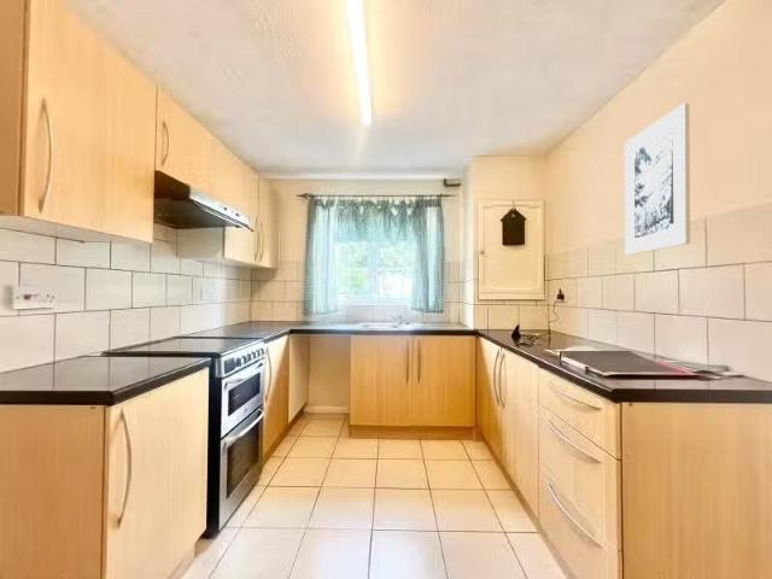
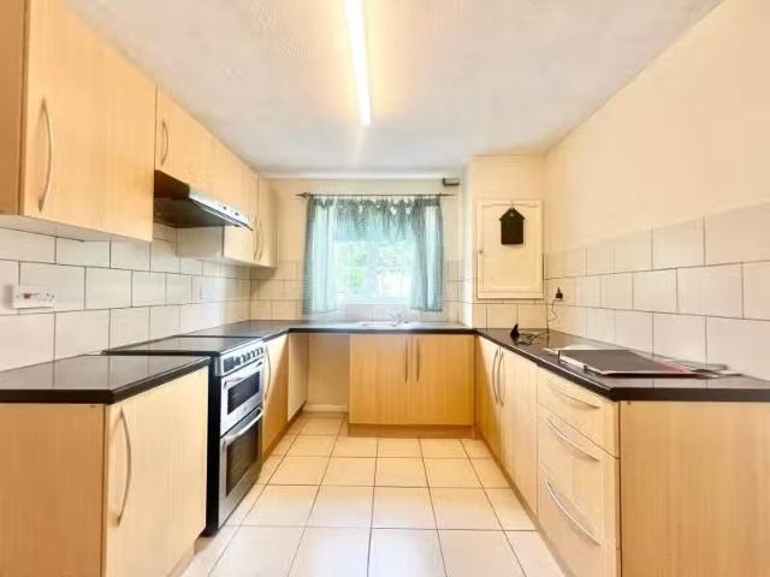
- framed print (653, 187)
